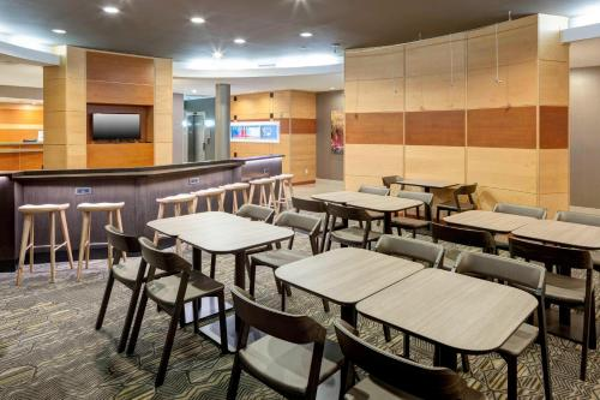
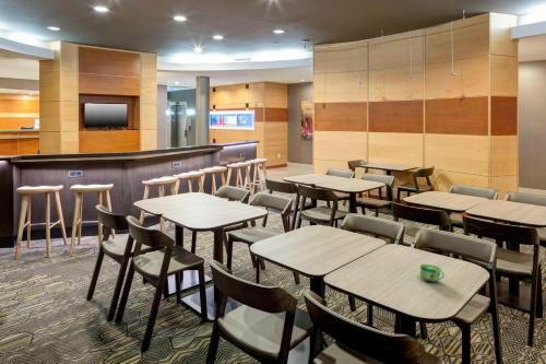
+ cup (432, 273)
